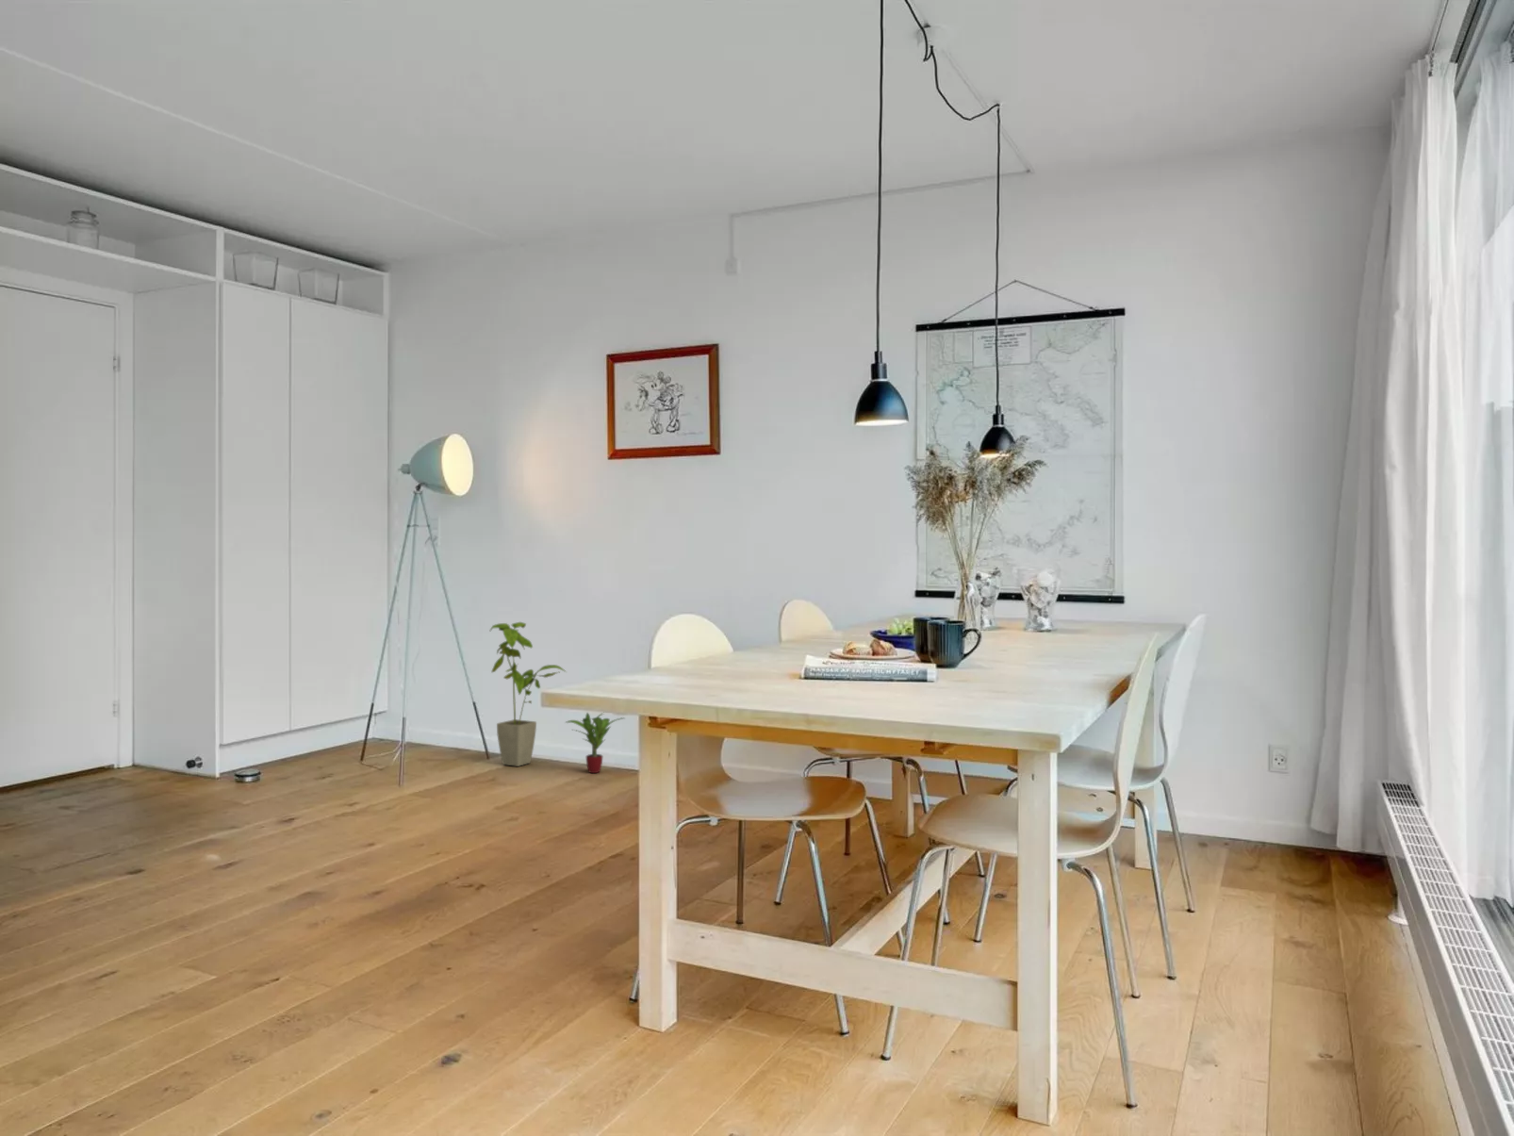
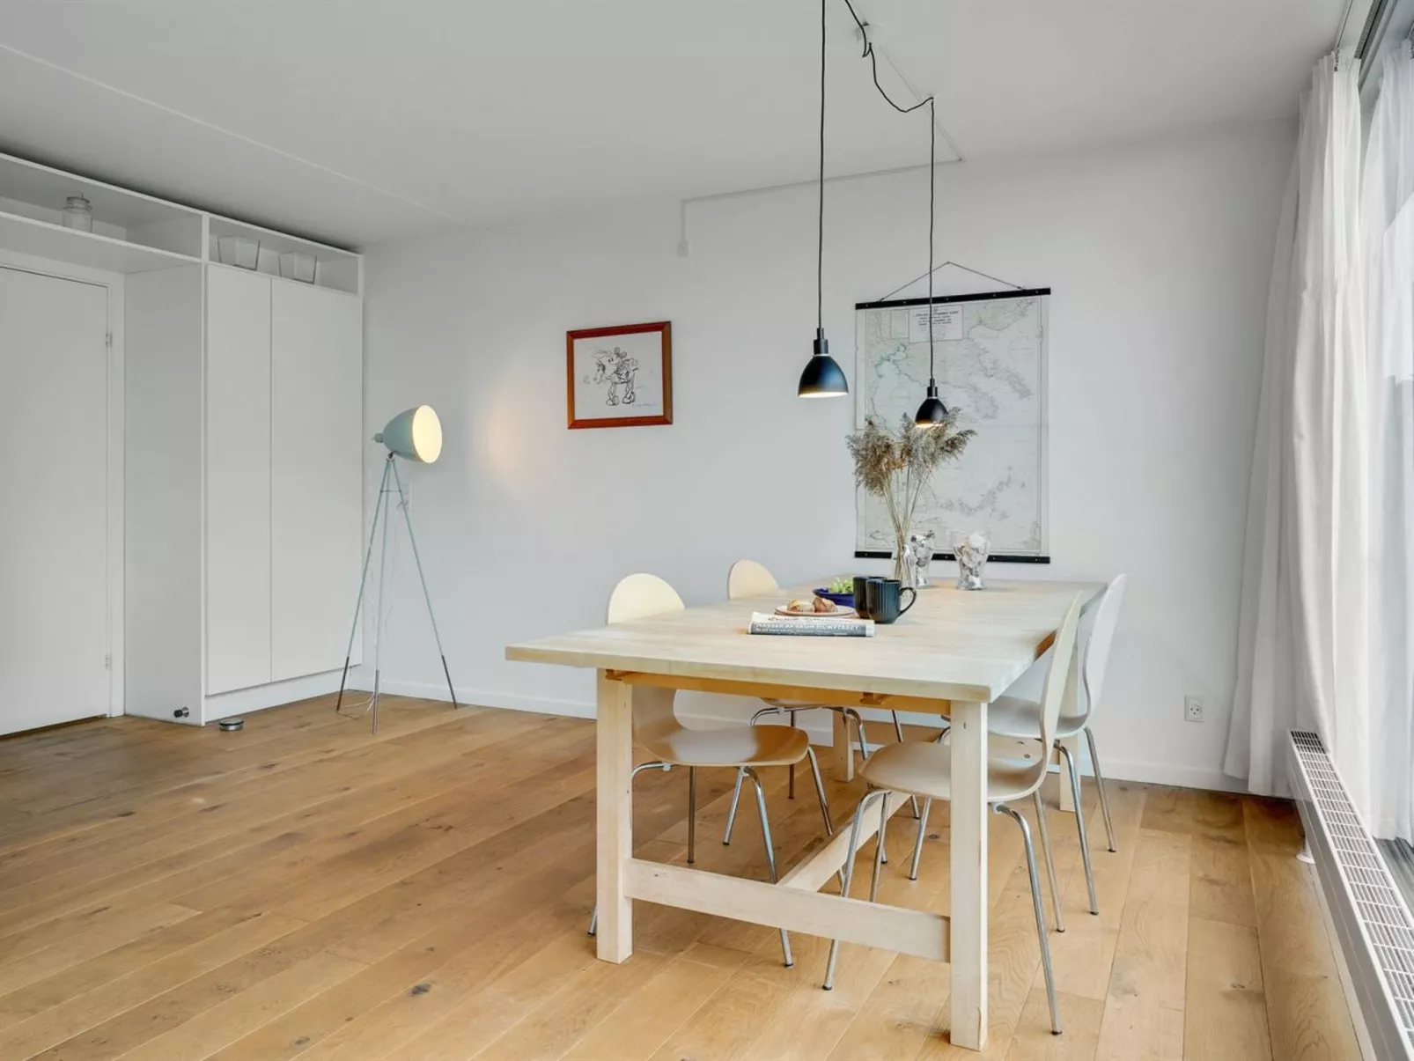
- house plant (520, 693)
- potted plant (592, 743)
